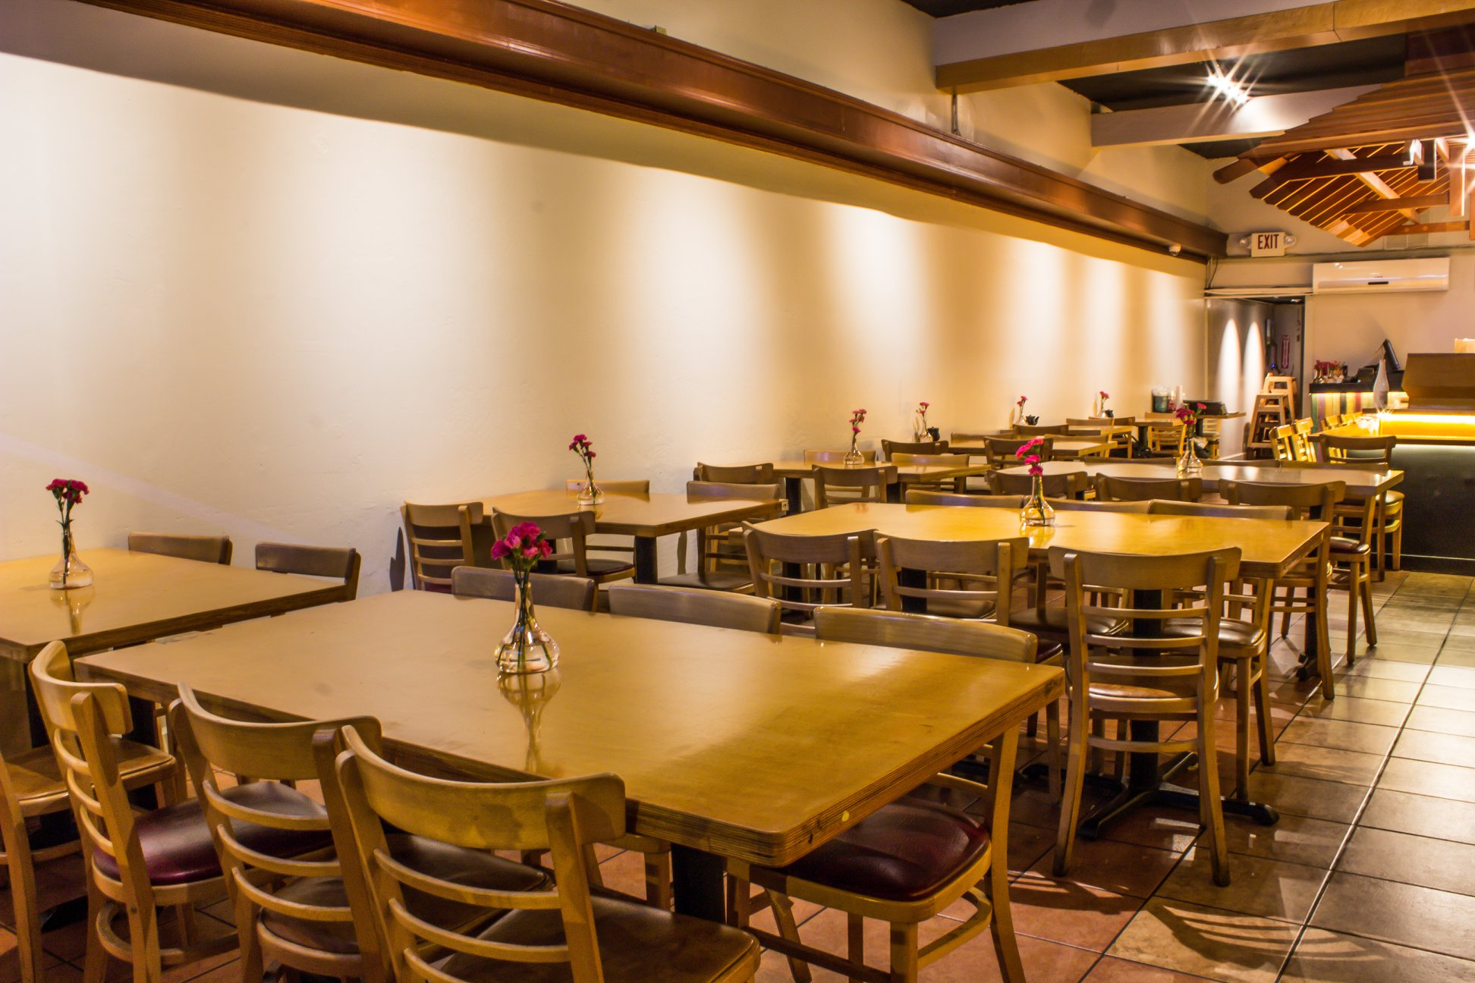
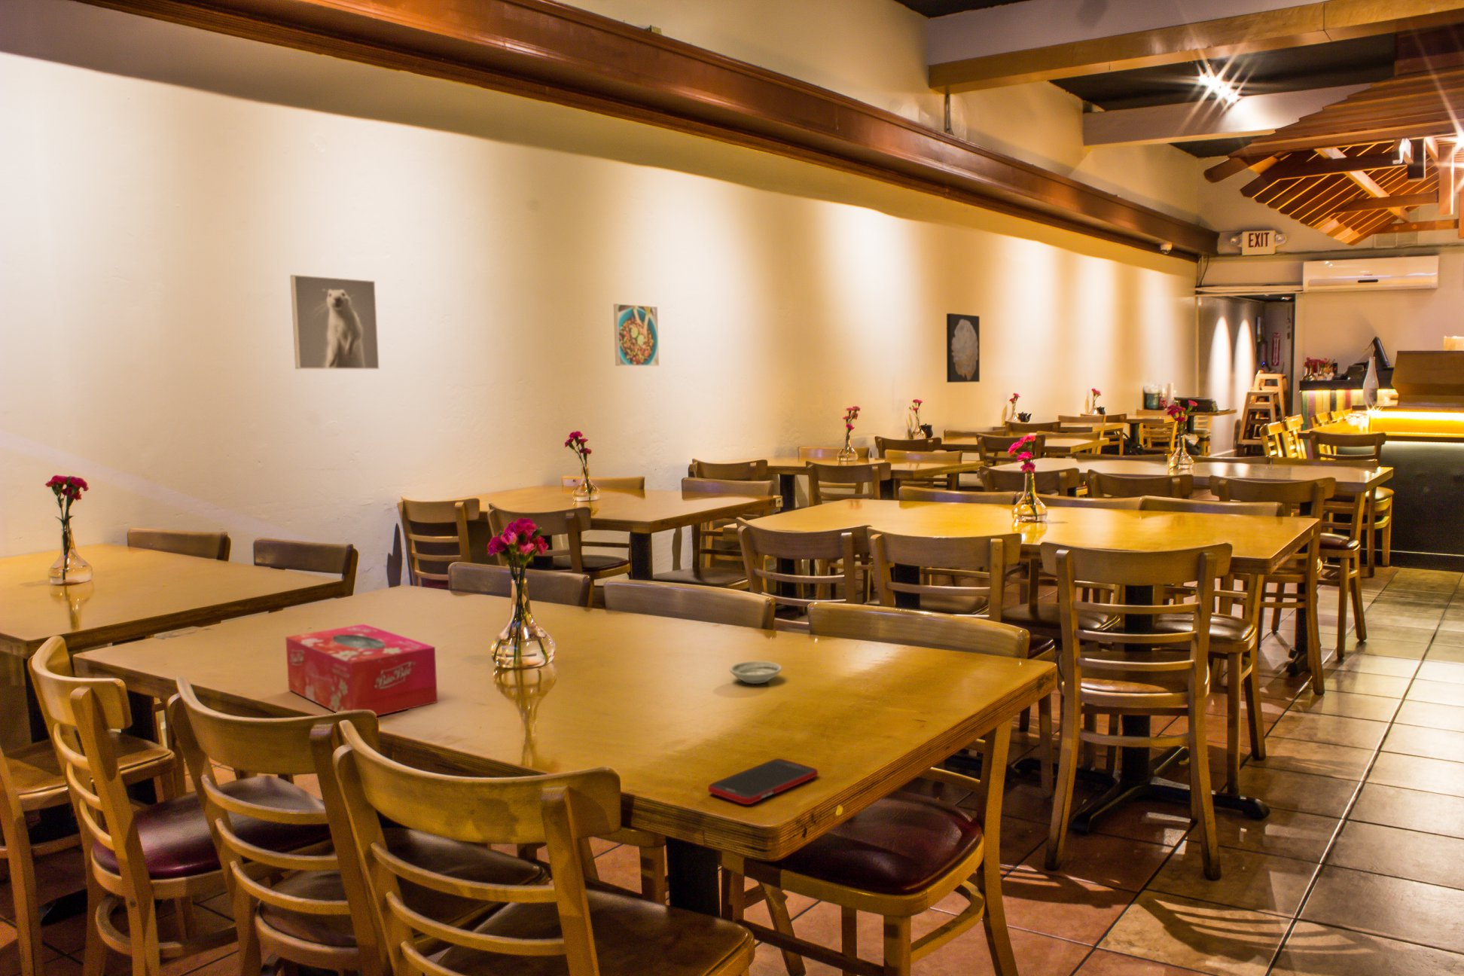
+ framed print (335, 324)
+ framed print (636, 335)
+ cell phone (764, 780)
+ tissue box (359, 669)
+ saucer (755, 673)
+ wall art (963, 347)
